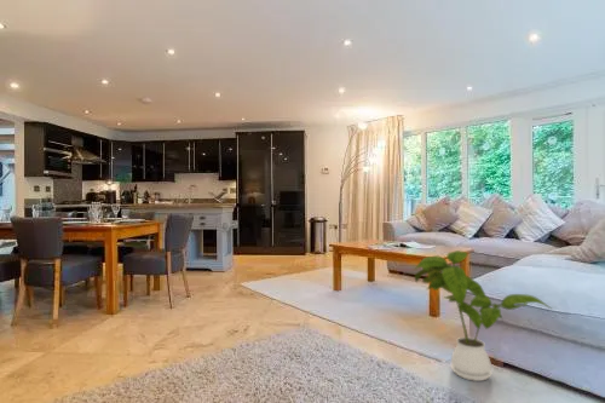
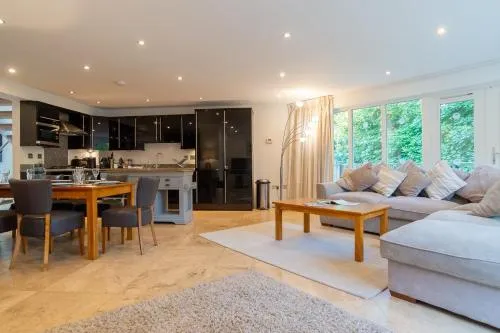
- house plant (467, 315)
